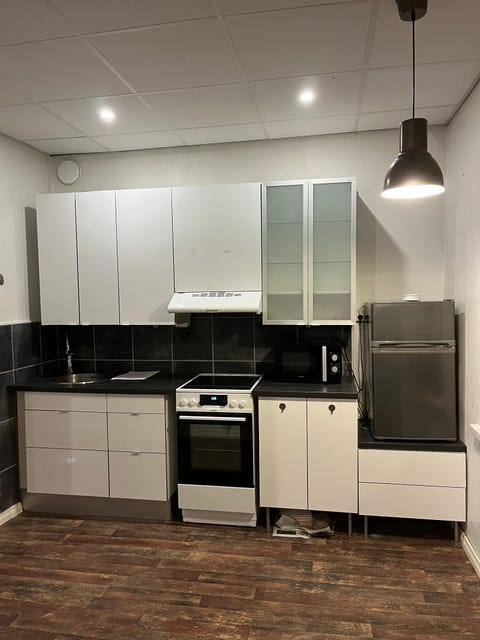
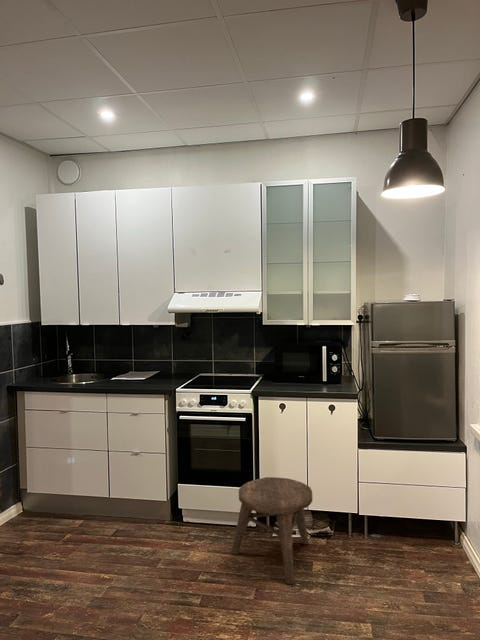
+ stool (278, 525)
